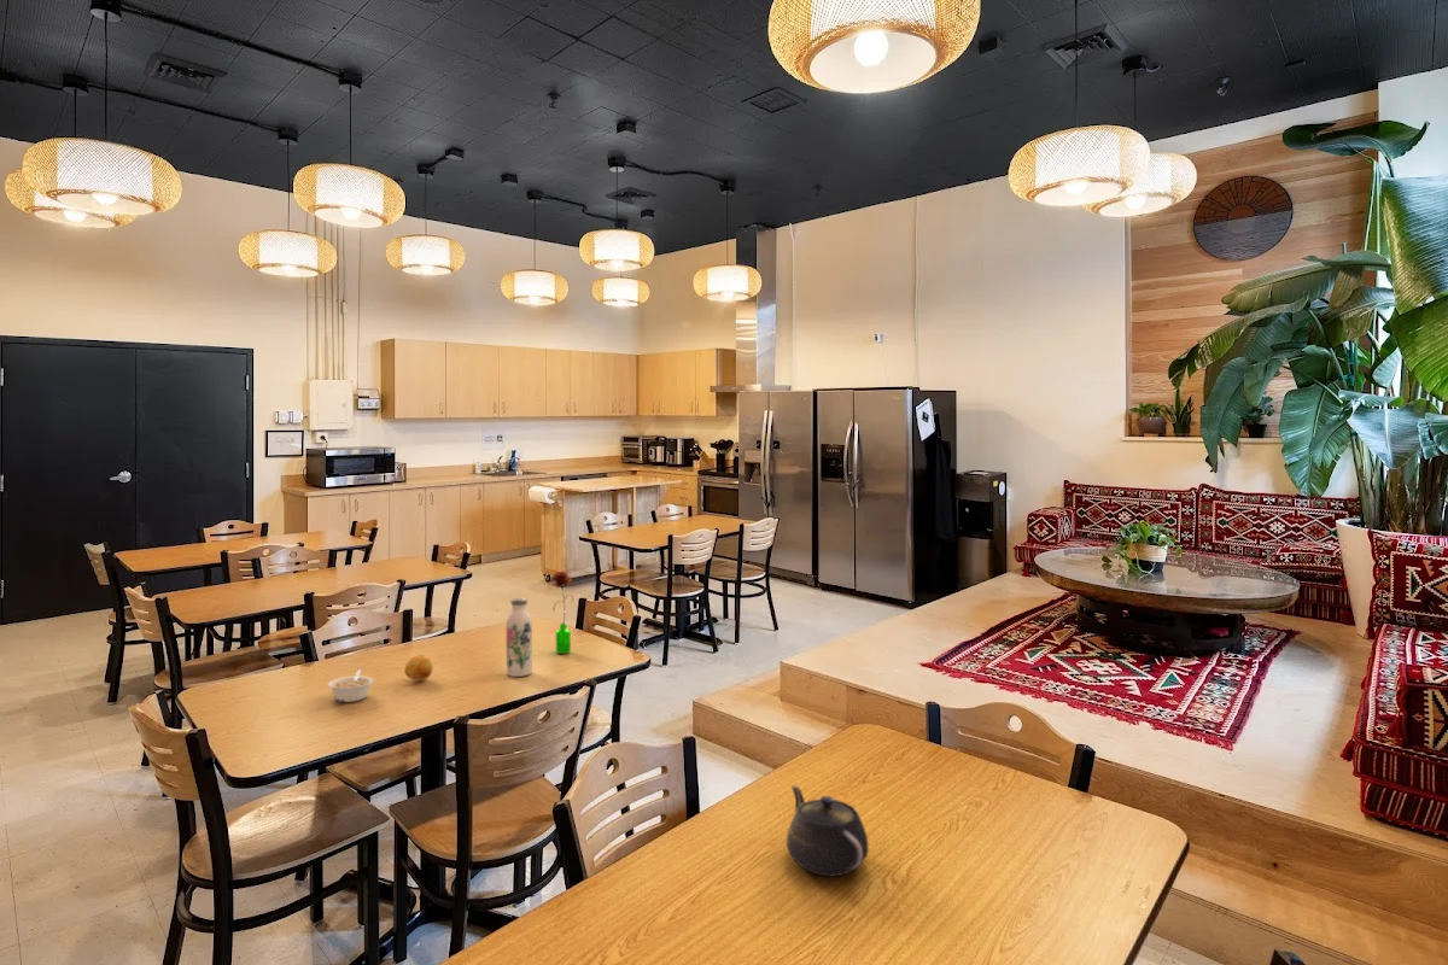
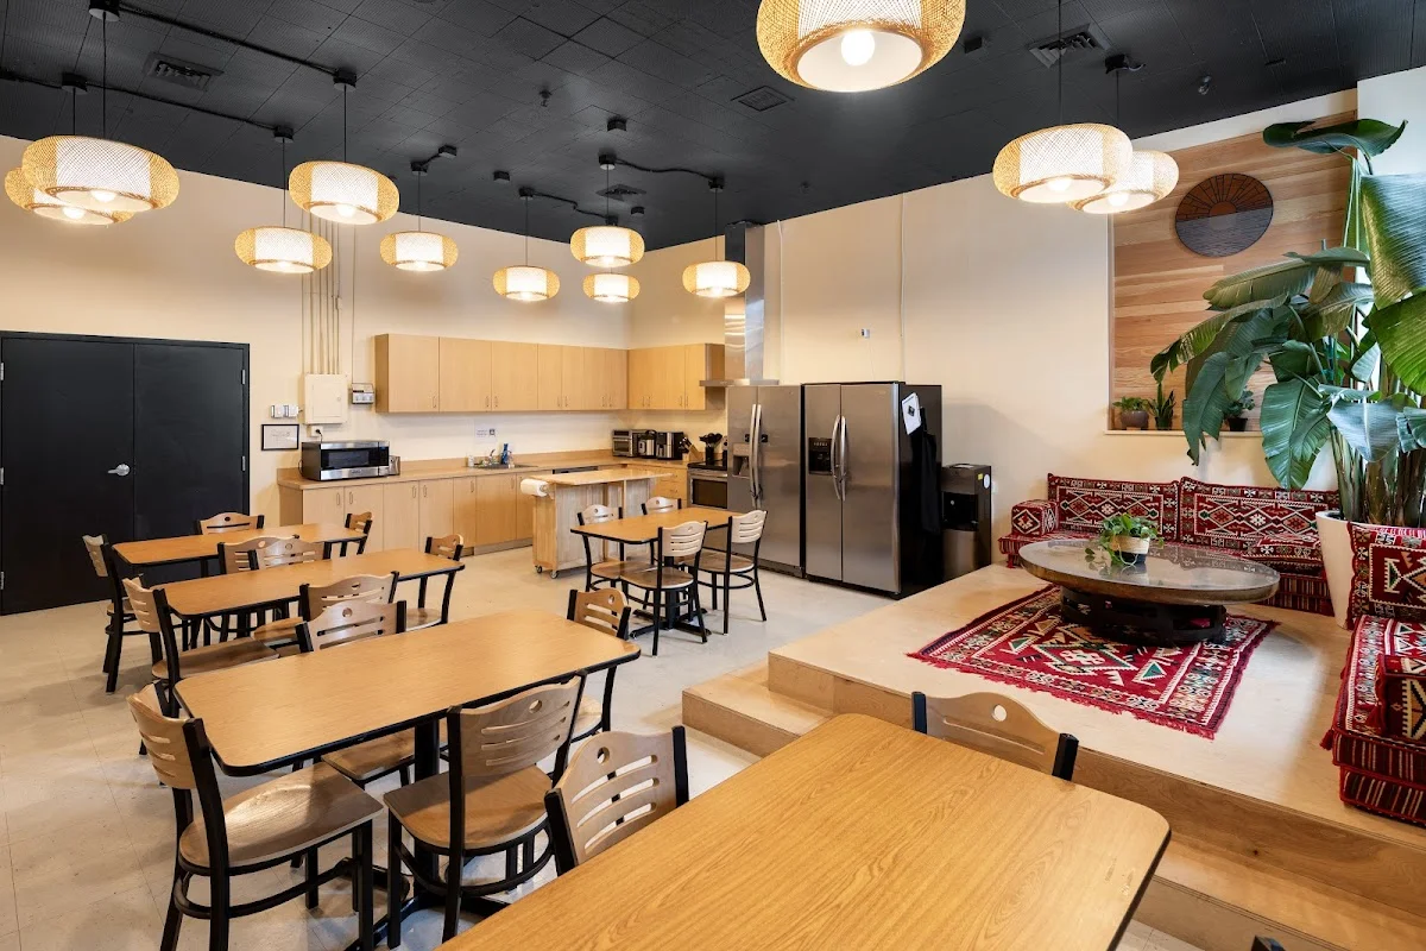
- water bottle (519, 636)
- legume (350, 688)
- teapot (824, 827)
- flower (564, 607)
- fruit (419, 668)
